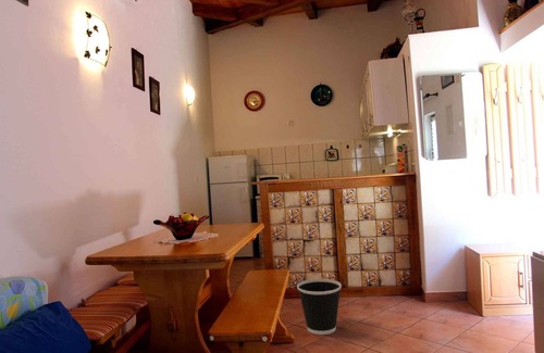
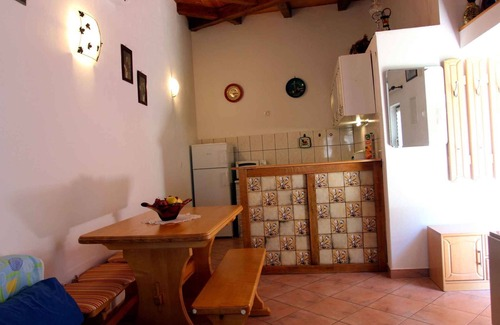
- wastebasket (320, 306)
